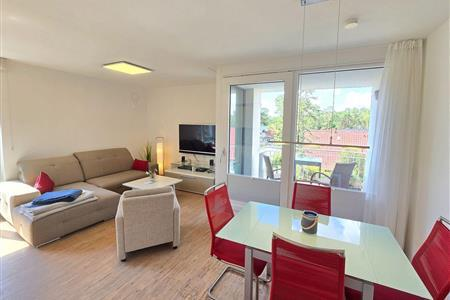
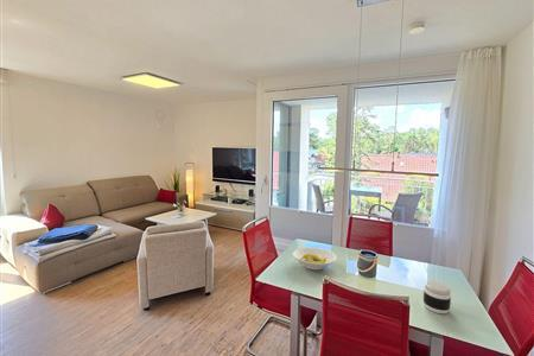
+ bowl (313, 259)
+ jar (437, 297)
